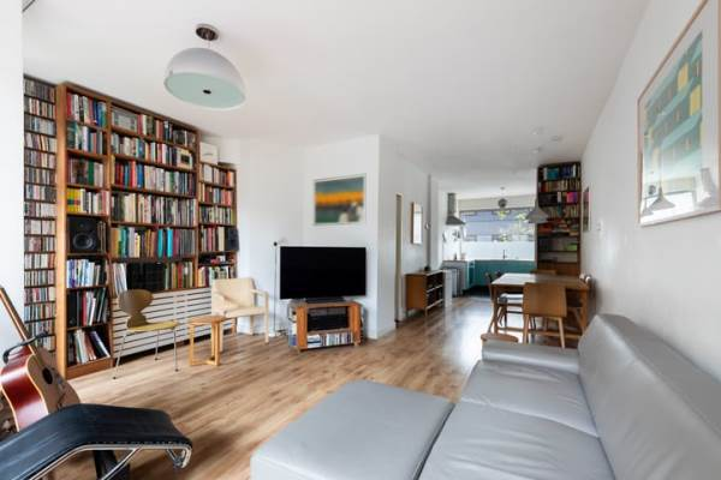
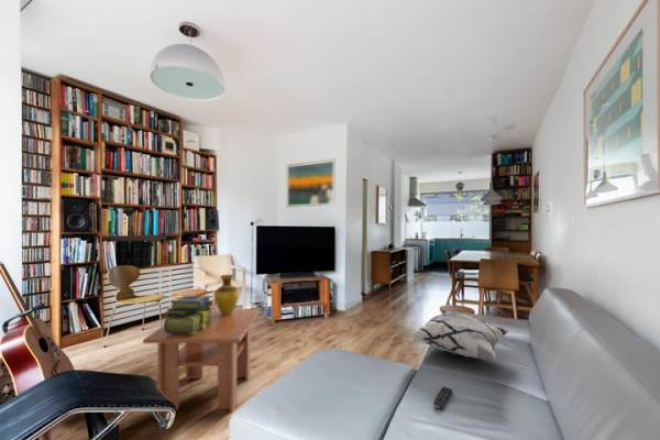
+ coffee table (209, 356)
+ decorative pillow (460, 333)
+ stack of books (189, 311)
+ remote control (442, 397)
+ vase (227, 294)
